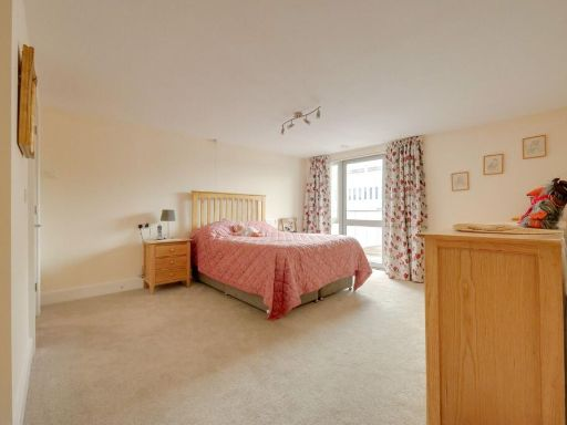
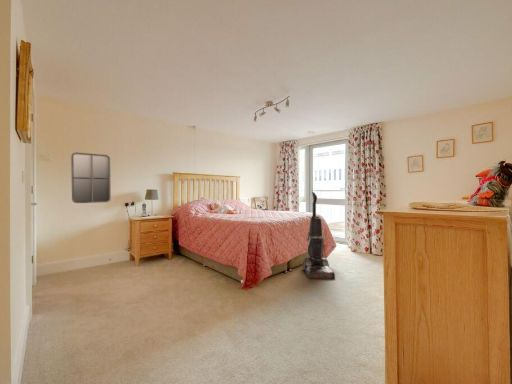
+ home mirror (91, 178)
+ vacuum cleaner (317, 231)
